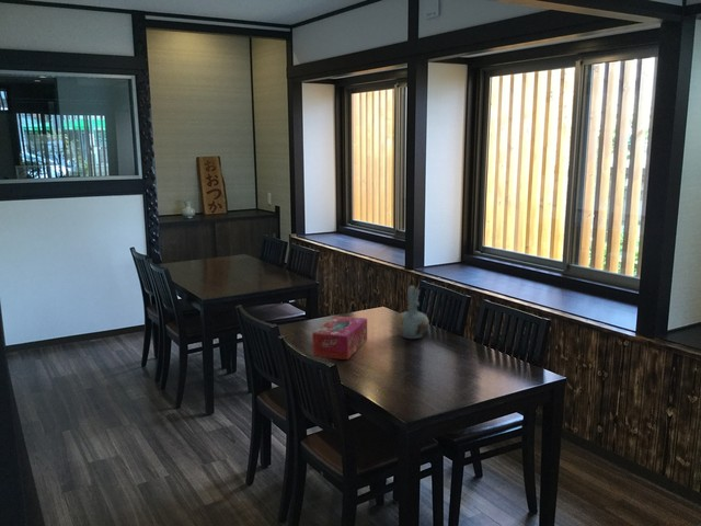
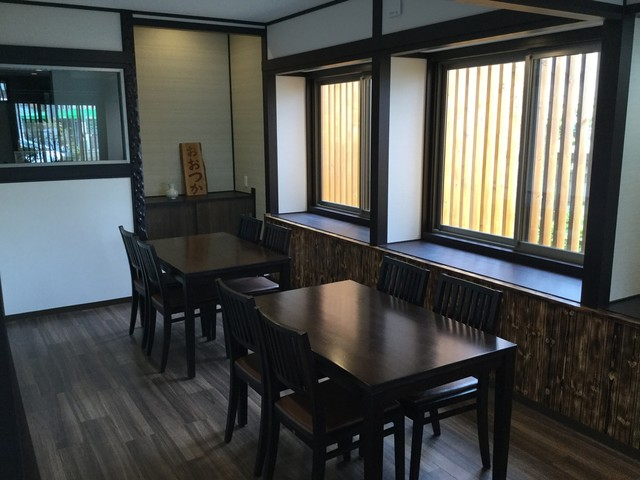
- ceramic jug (412, 310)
- tissue box (341, 336)
